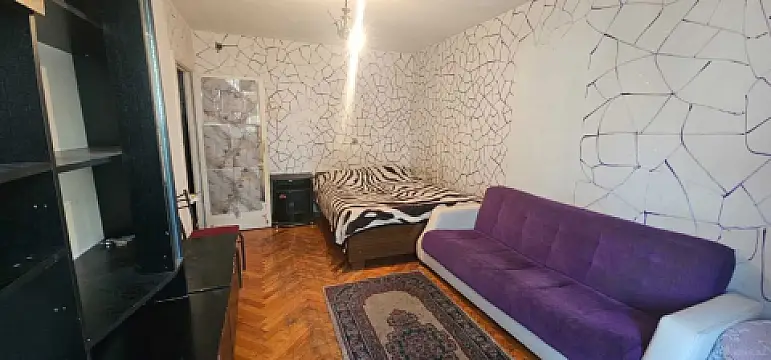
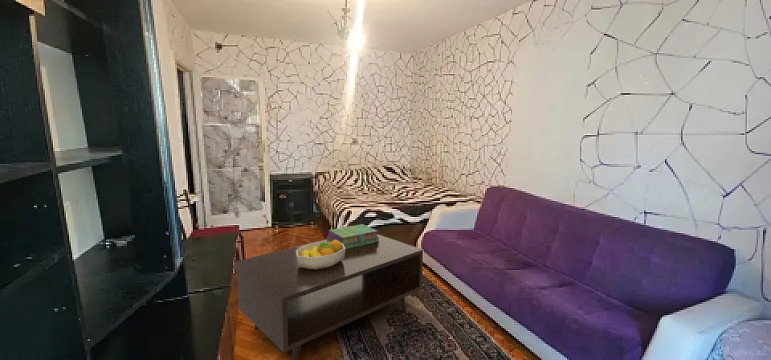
+ coffee table (334, 287)
+ stack of books (353, 235)
+ fruit bowl (321, 252)
